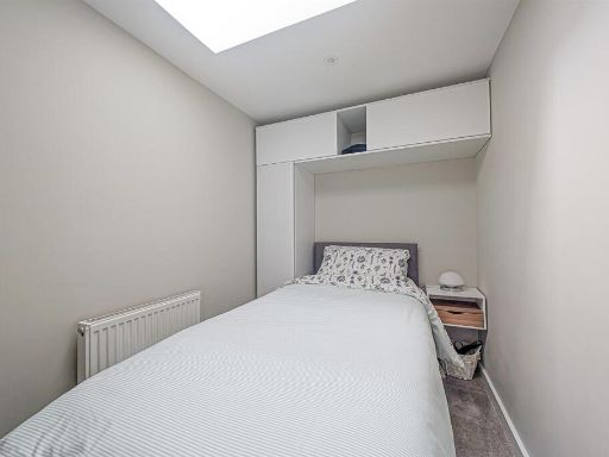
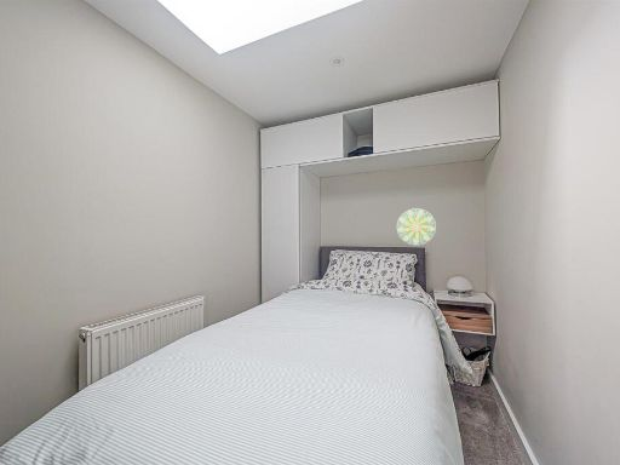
+ decorative plate (415, 226)
